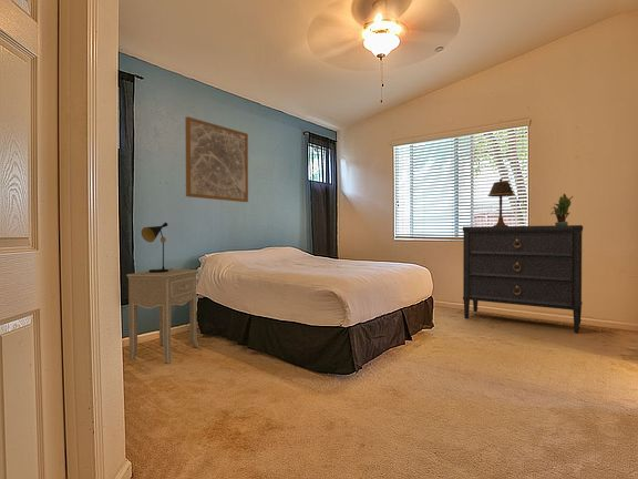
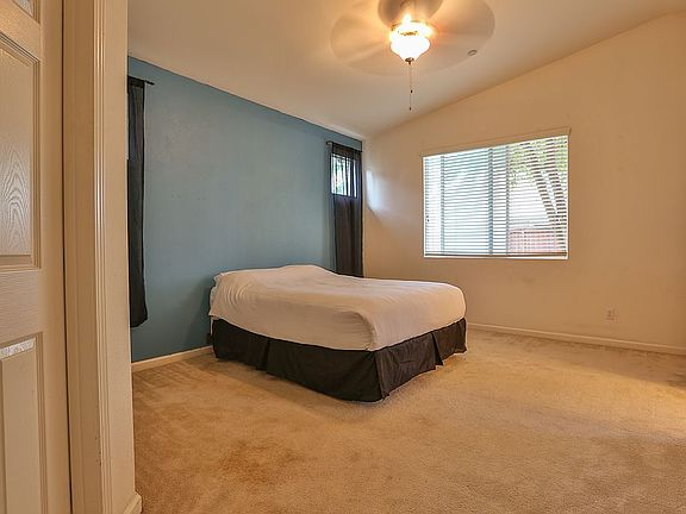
- wall art (218, 162)
- table lamp (163, 246)
- potted plant (560, 210)
- dresser (519, 273)
- nightstand (166, 312)
- table lamp (501, 202)
